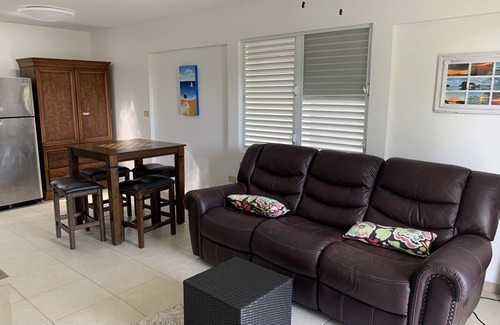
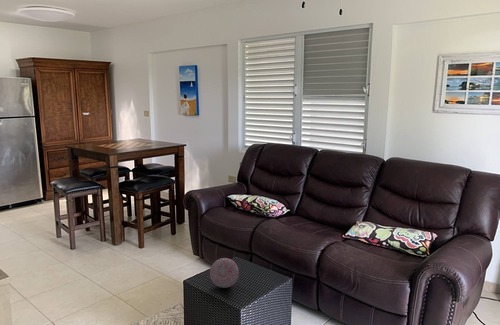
+ decorative orb (224, 272)
